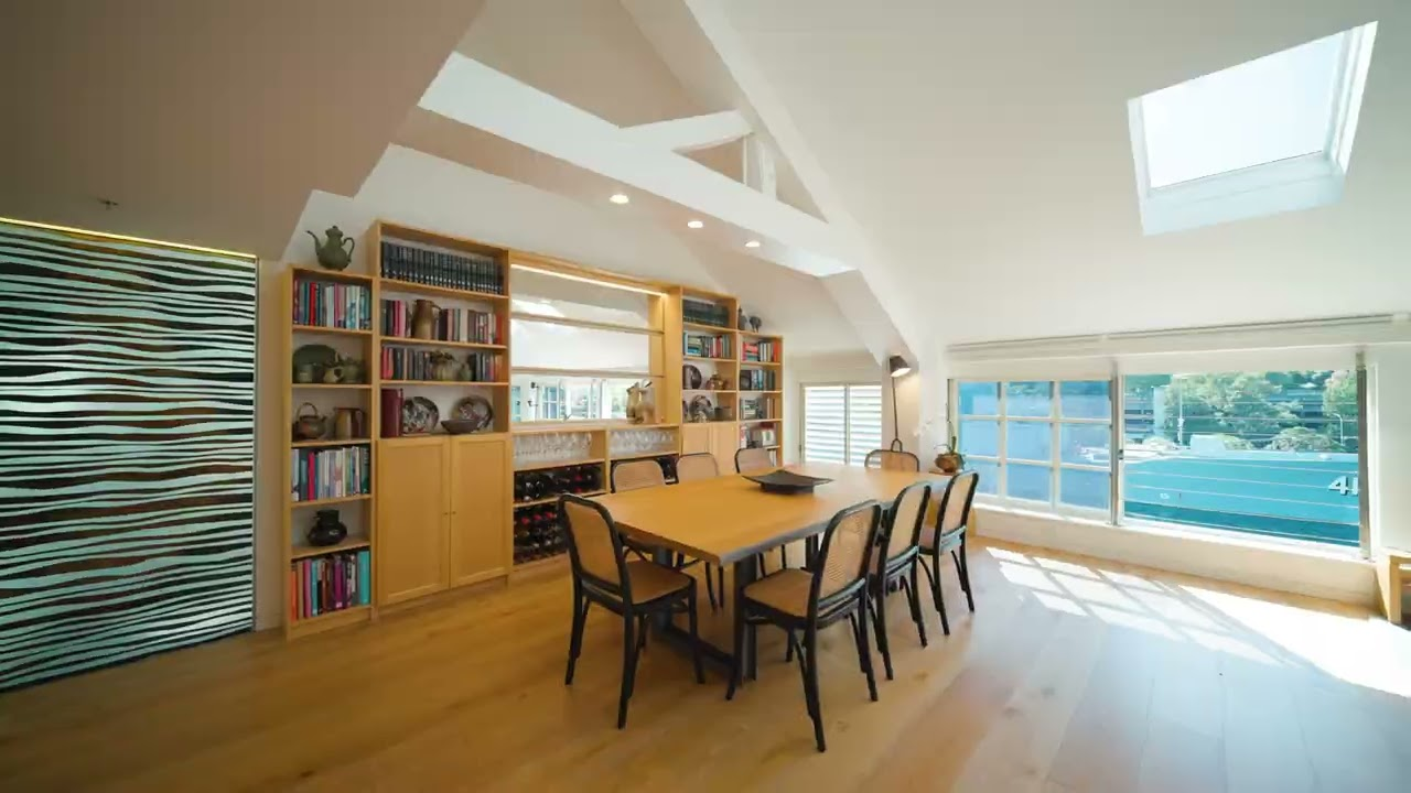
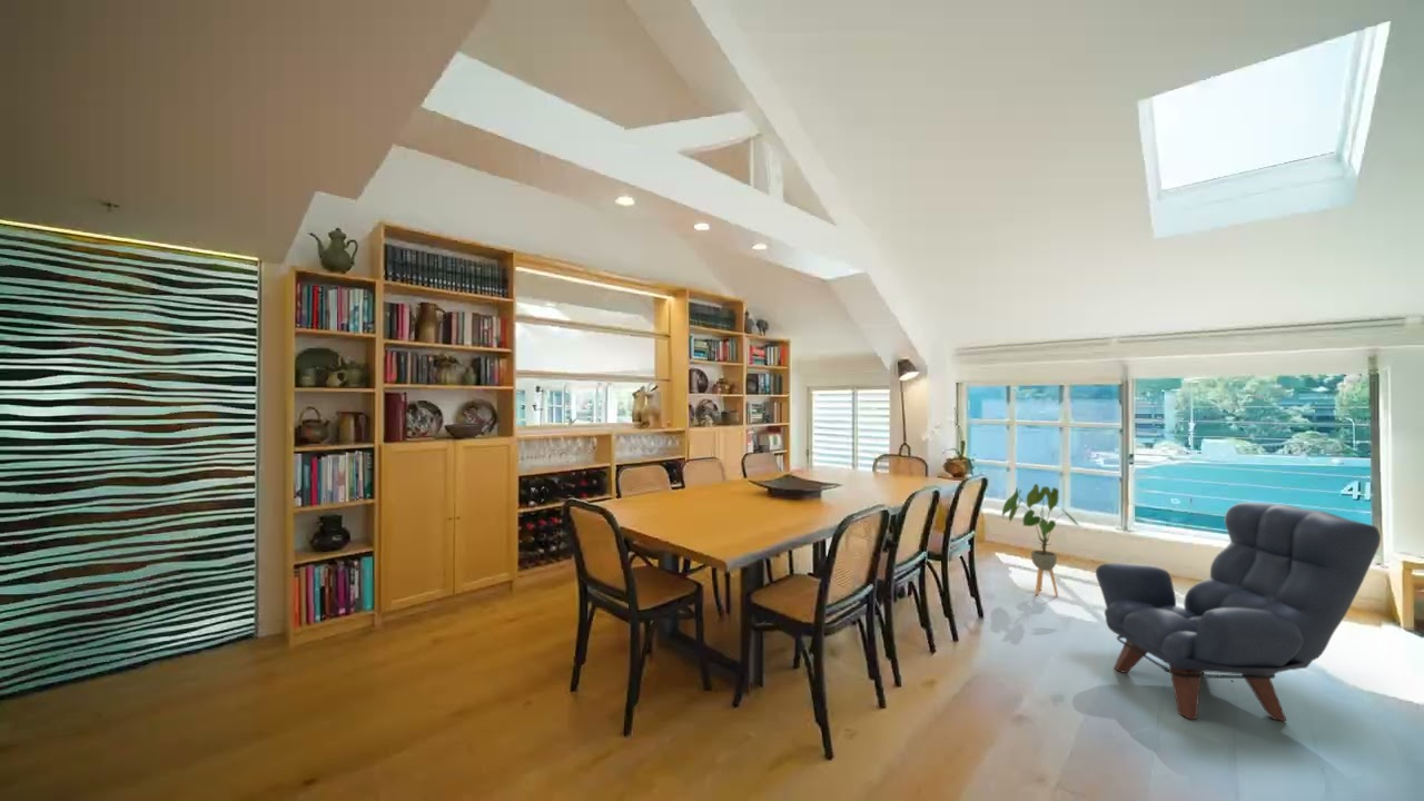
+ armchair (1227, 600)
+ house plant (1039, 537)
